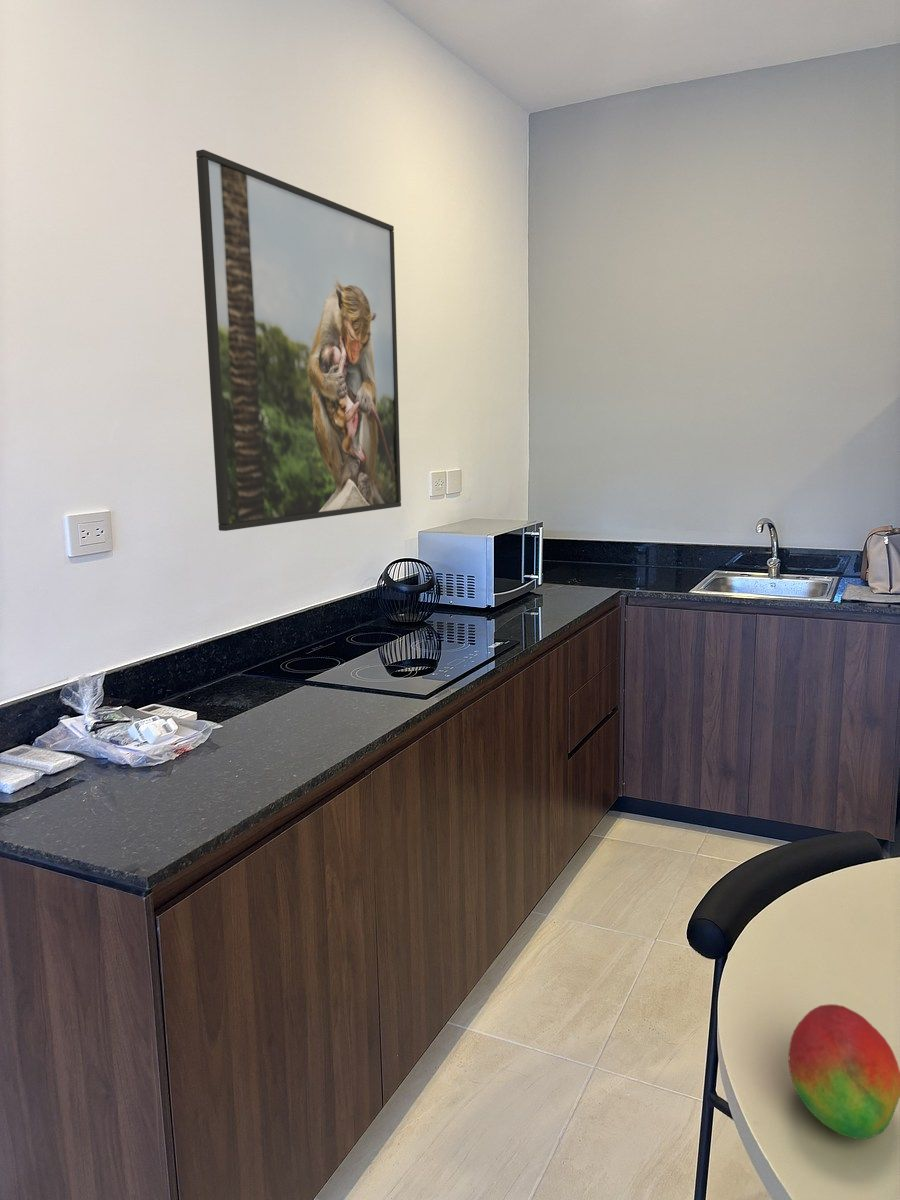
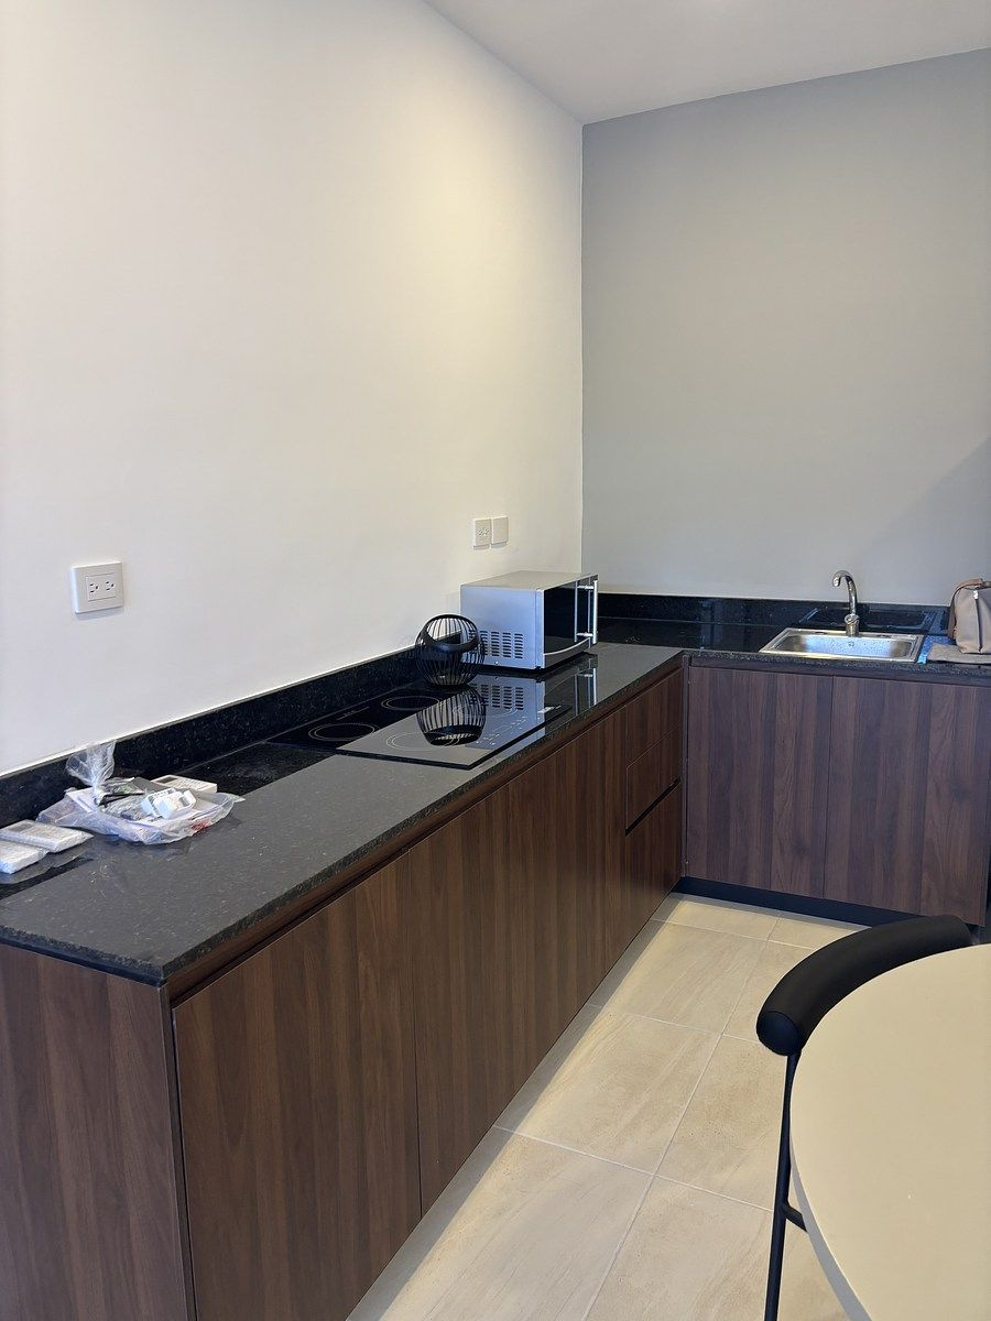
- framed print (316, 360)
- fruit (845, 1071)
